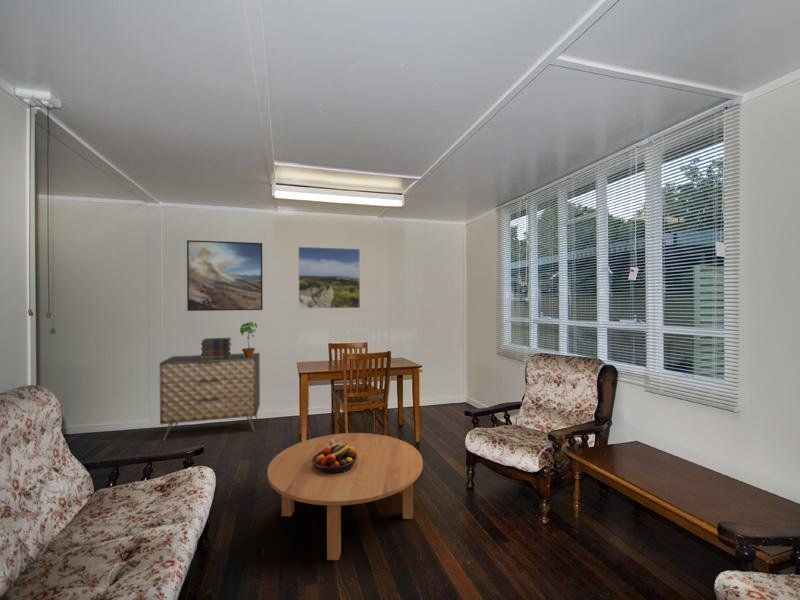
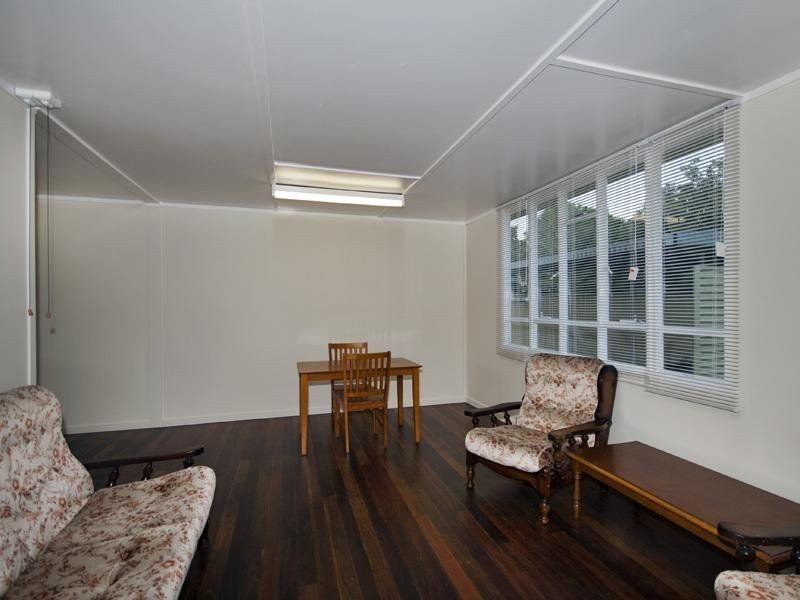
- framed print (329, 278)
- dresser (213, 393)
- coffee table (347, 487)
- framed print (225, 276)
- potted plant (248, 339)
- book stack (216, 348)
- fruit bowl (334, 454)
